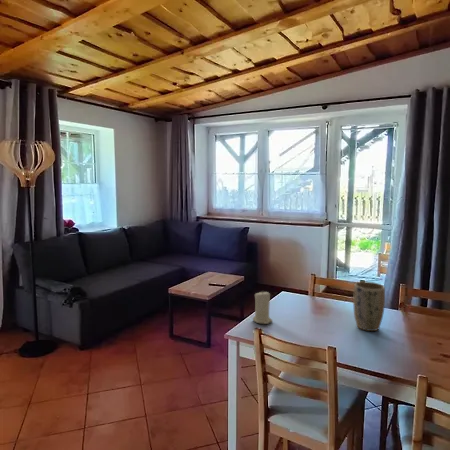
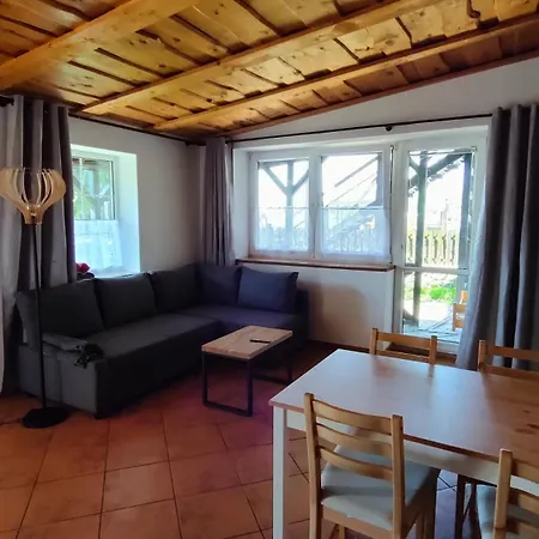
- plant pot (368, 306)
- candle (262, 305)
